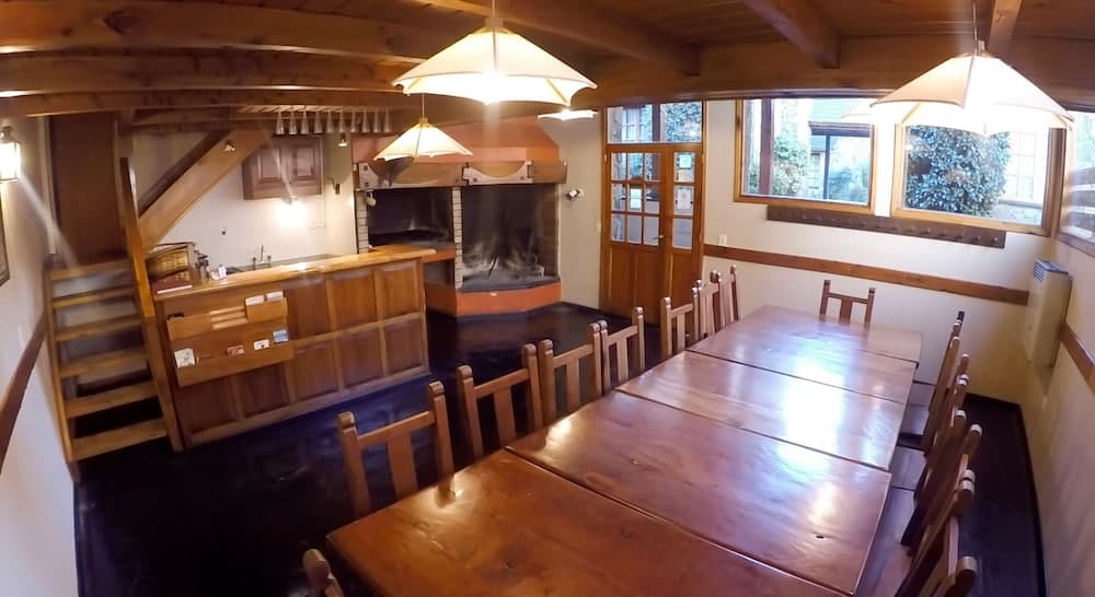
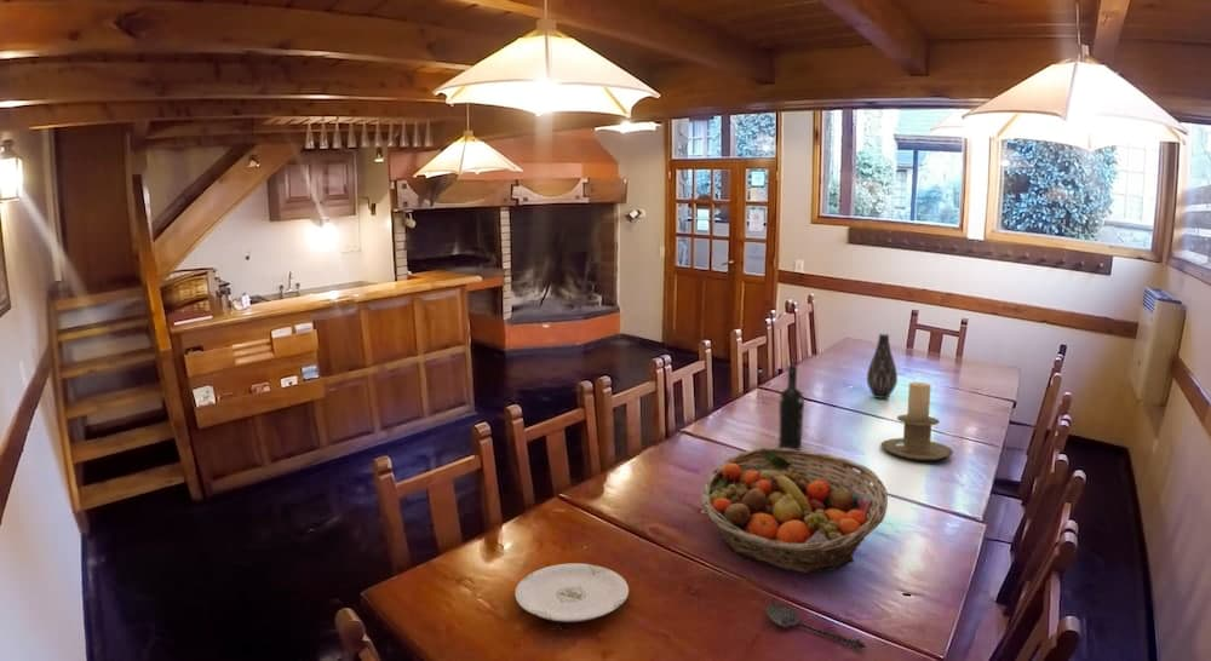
+ spoon (813, 628)
+ vase (882, 366)
+ wine bottle (791, 407)
+ plate (572, 593)
+ candle holder (918, 418)
+ fruit basket (790, 506)
